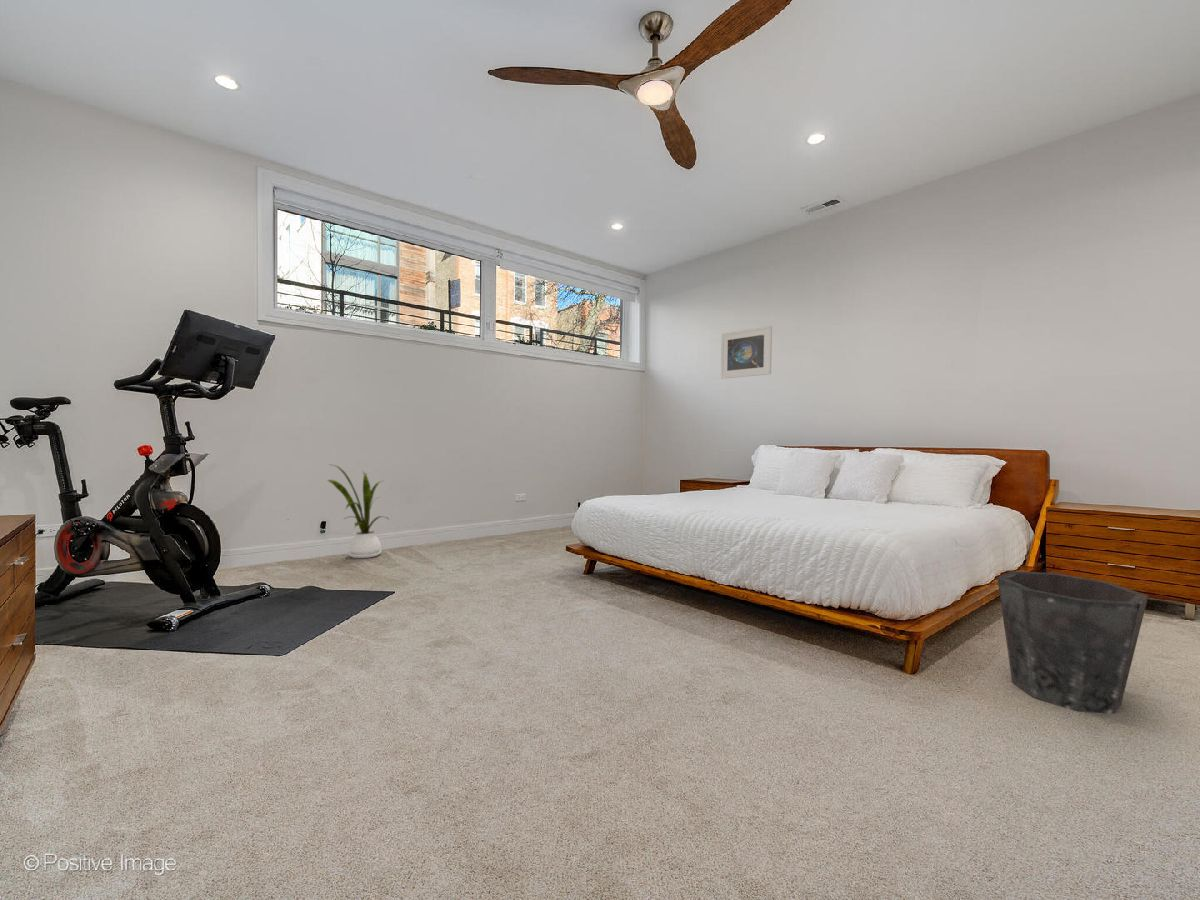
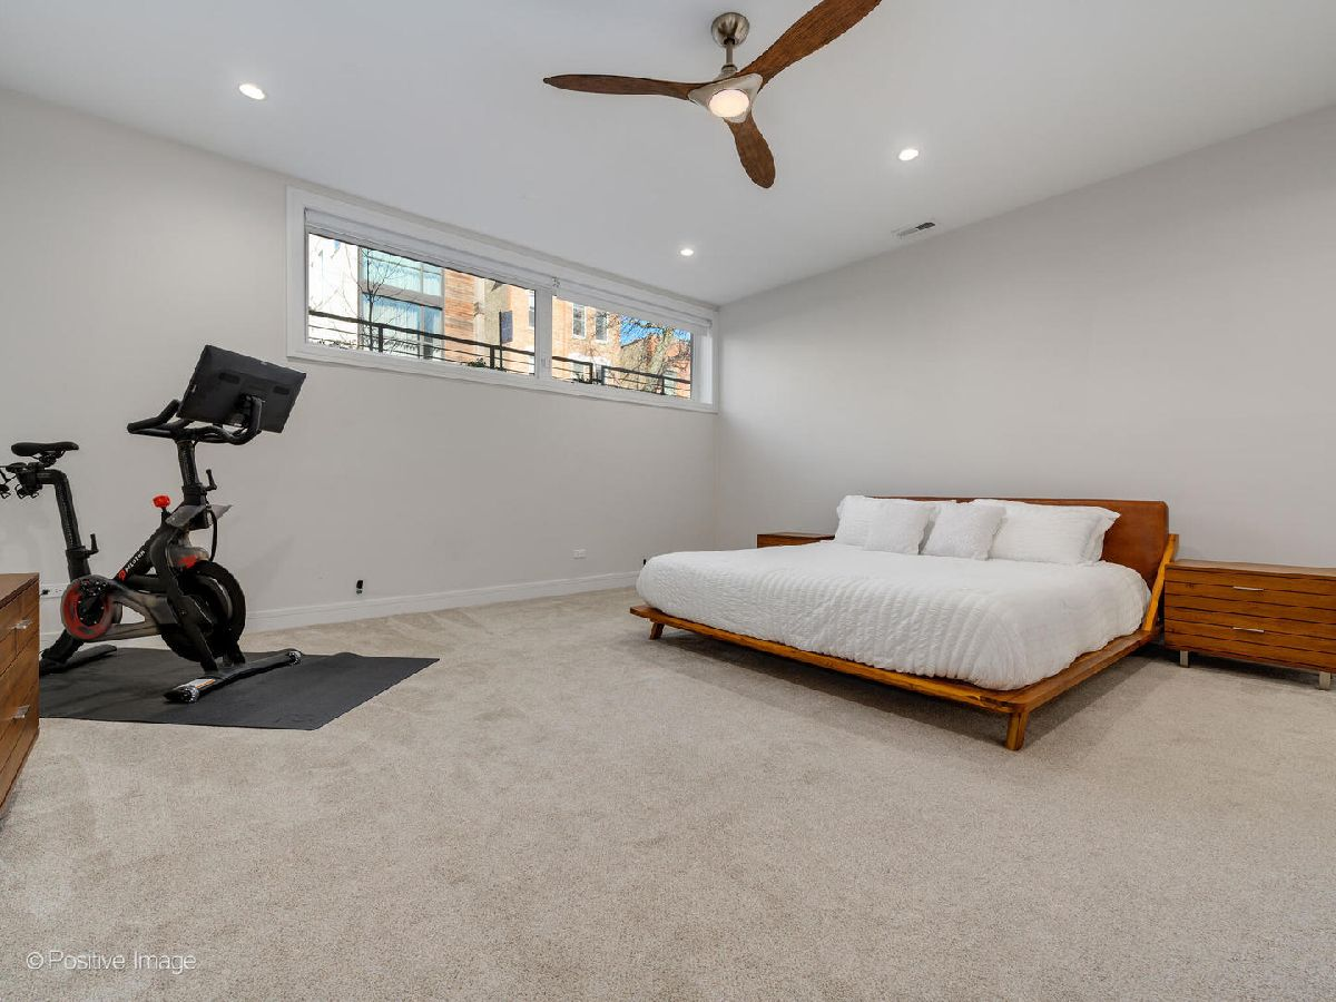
- house plant (360, 509)
- waste bin (1066, 639)
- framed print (745, 353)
